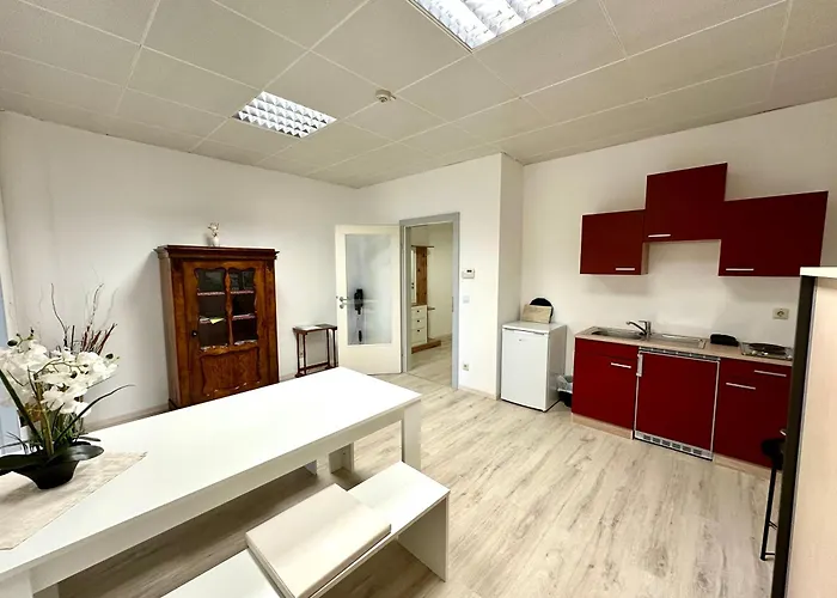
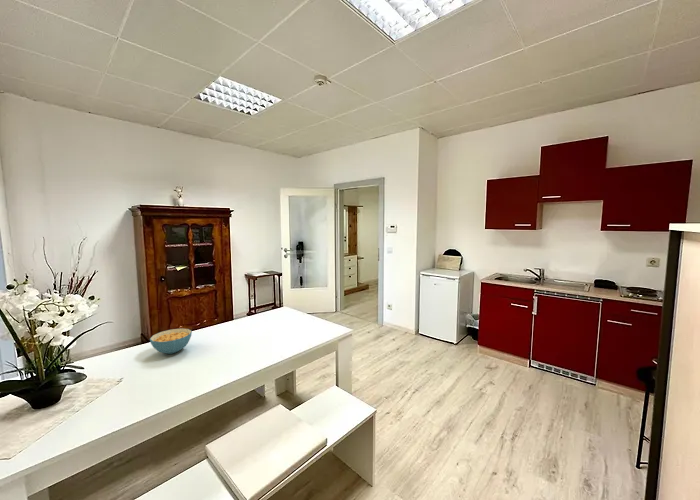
+ cereal bowl (172, 343)
